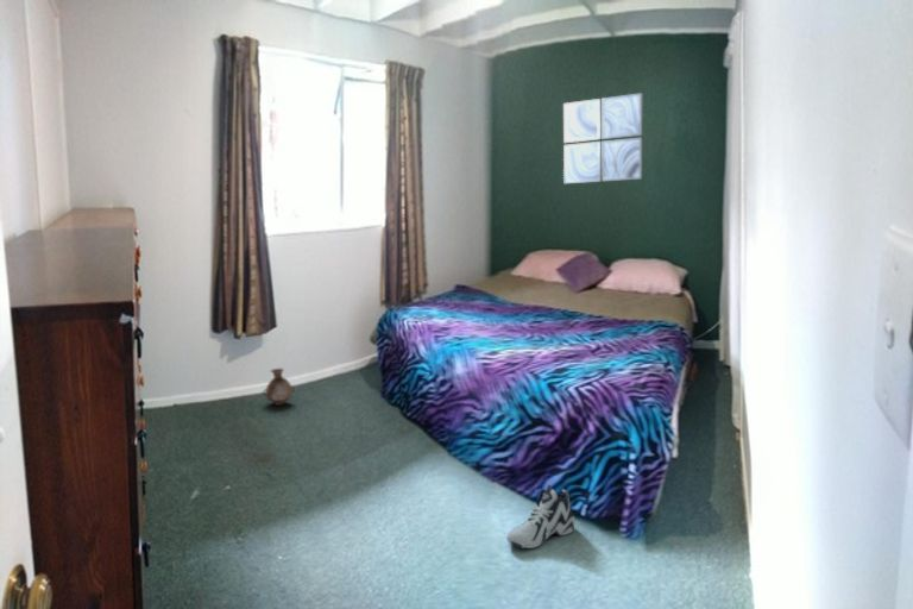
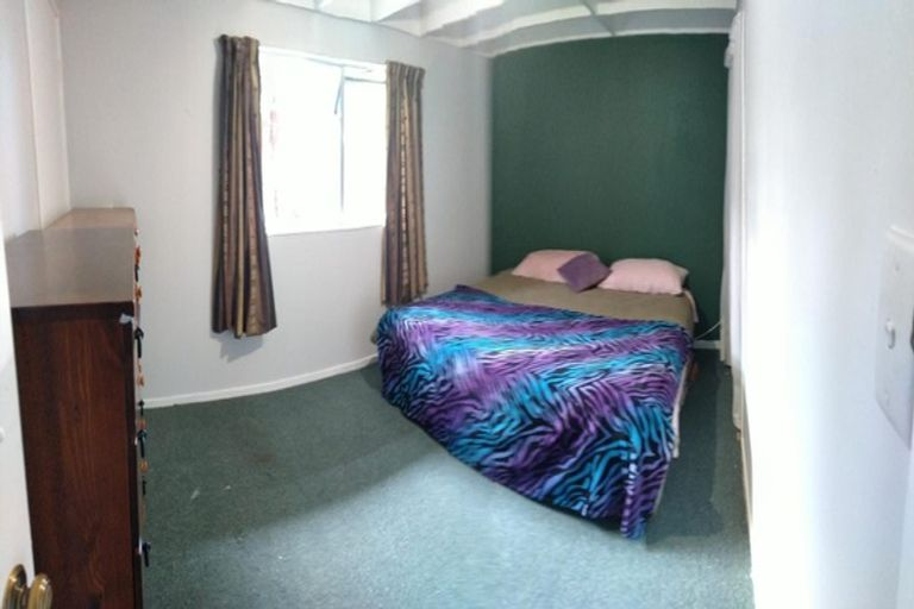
- wall art (600, 138)
- sneaker (540, 511)
- vase (278, 387)
